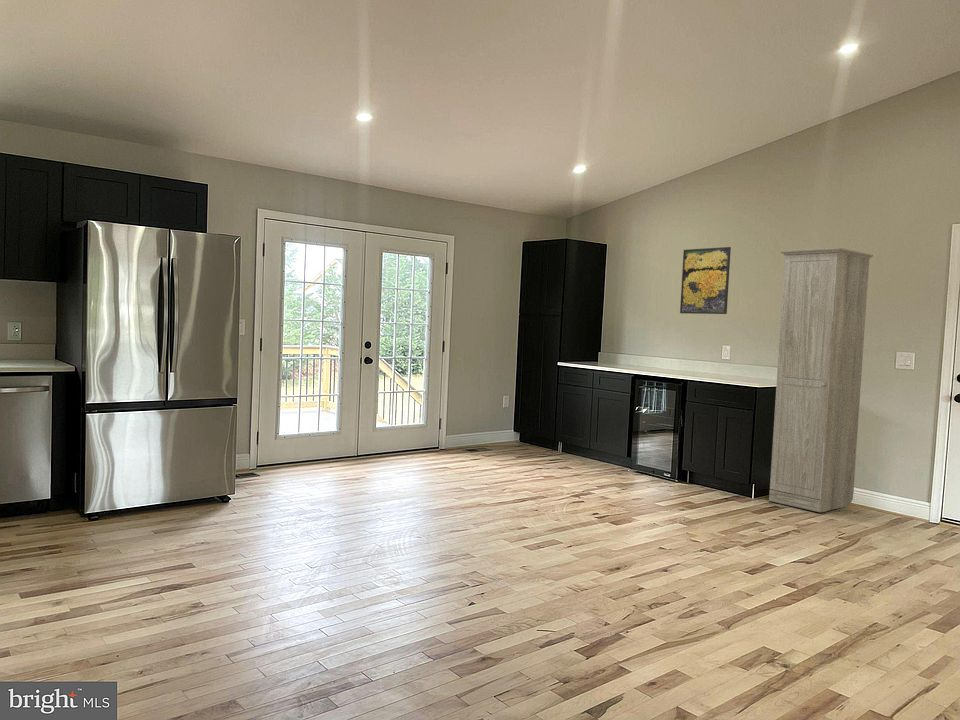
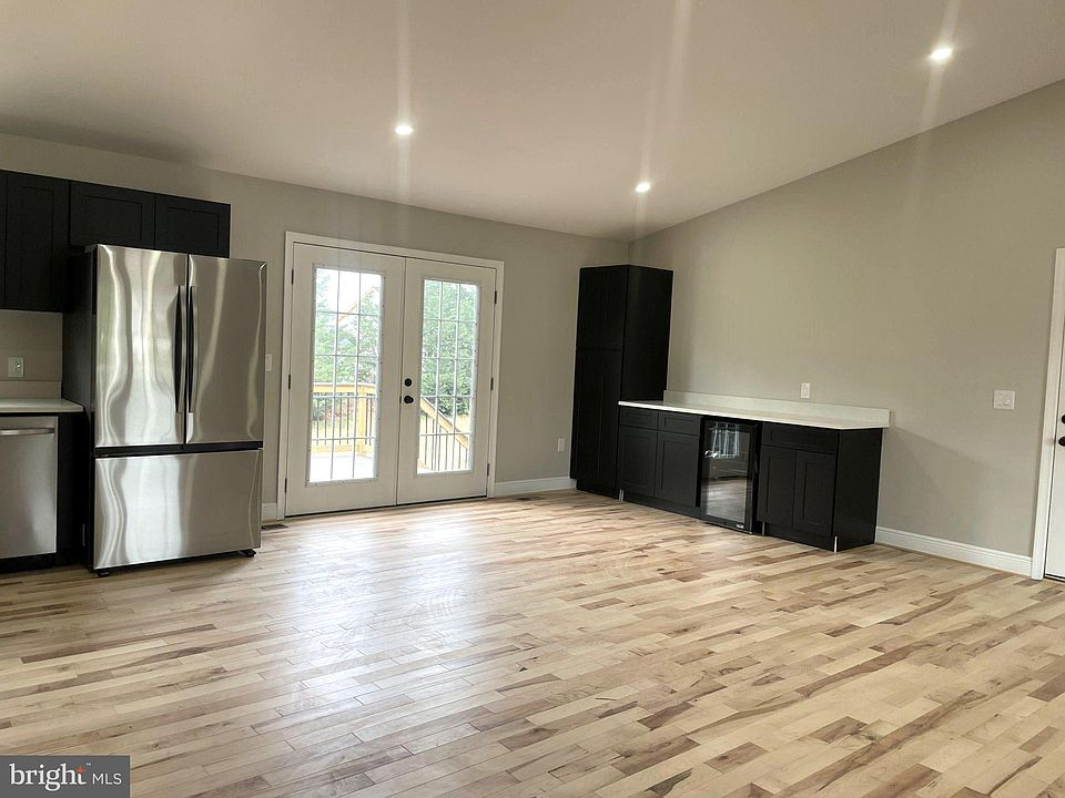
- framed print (704, 281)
- cabinet (817, 379)
